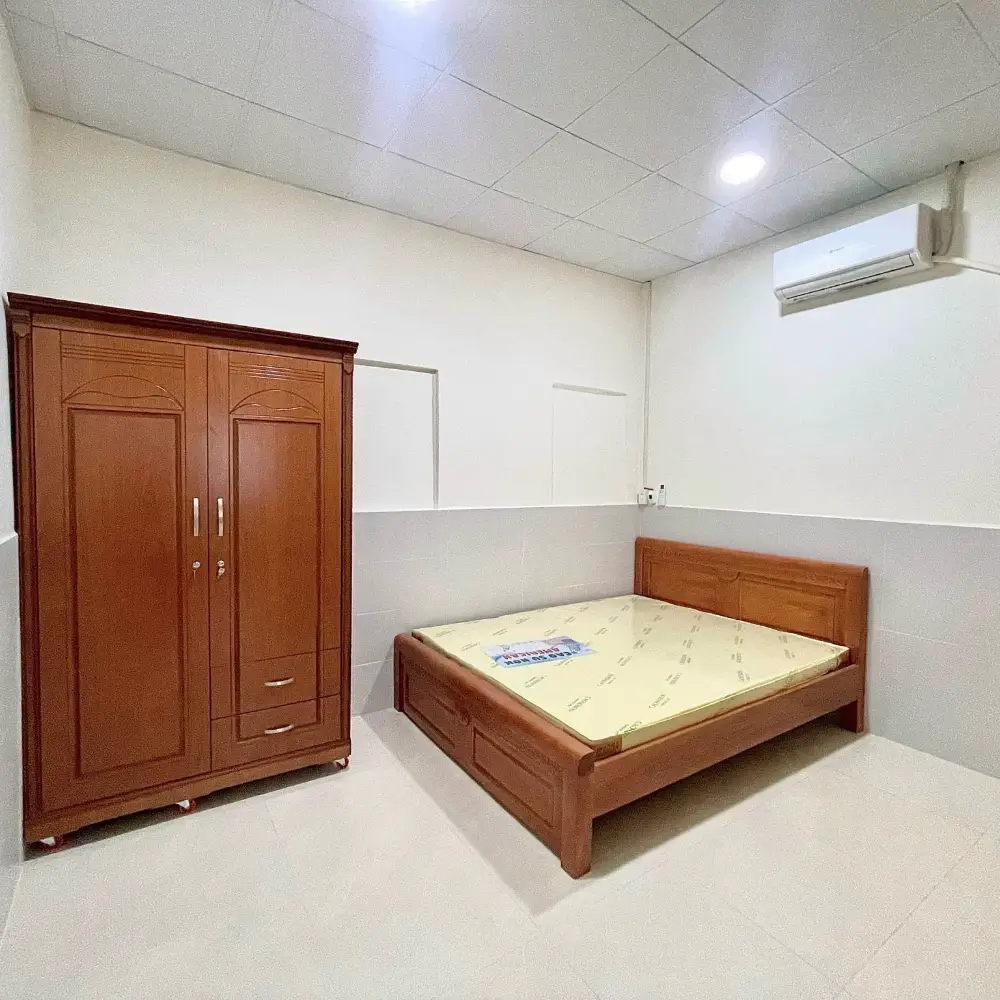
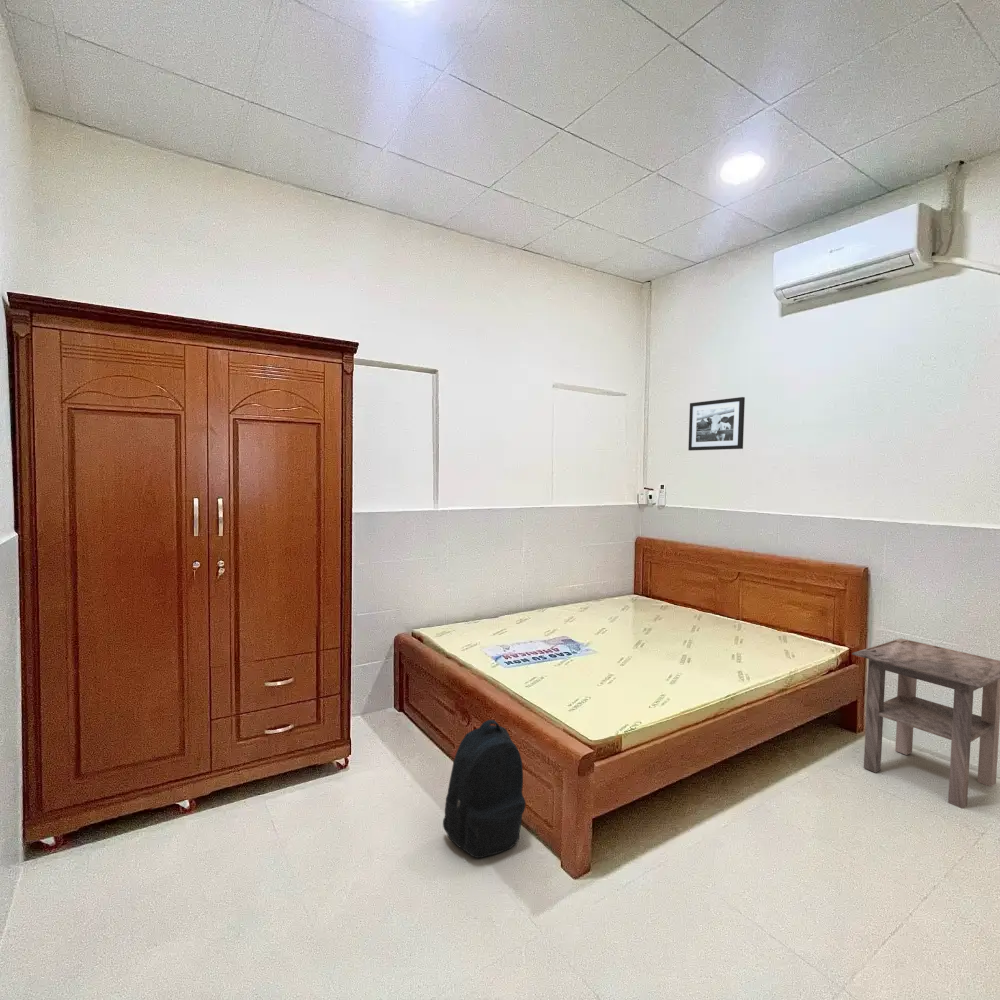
+ side table (931, 716)
+ backpack (487, 780)
+ picture frame (715, 425)
